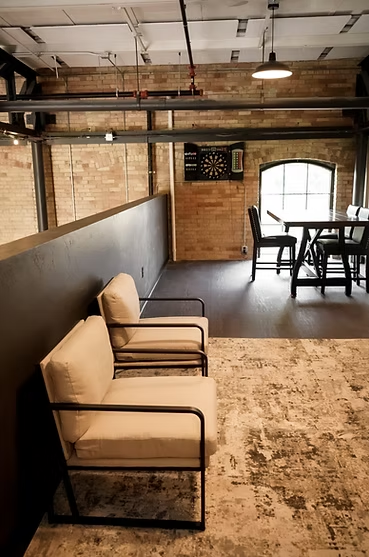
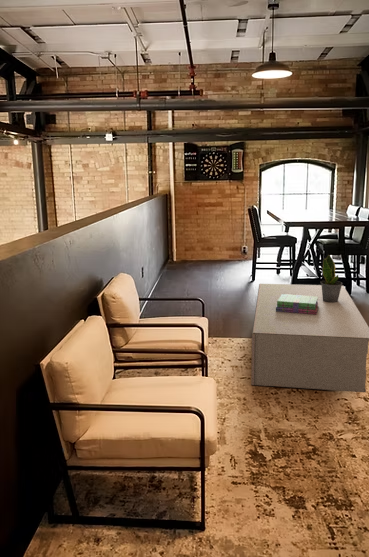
+ stack of books (297, 303)
+ potted plant (331, 278)
+ coffee table (304, 327)
